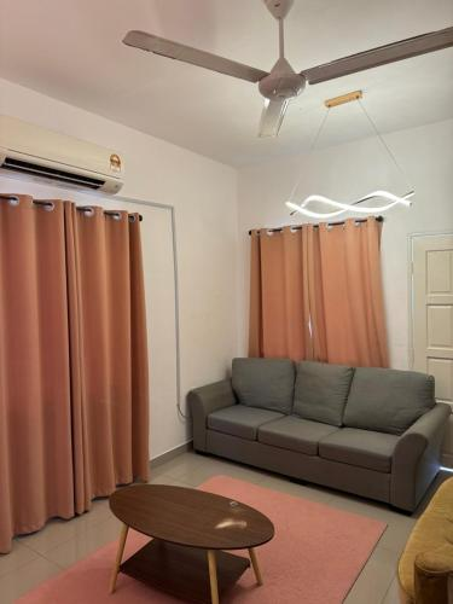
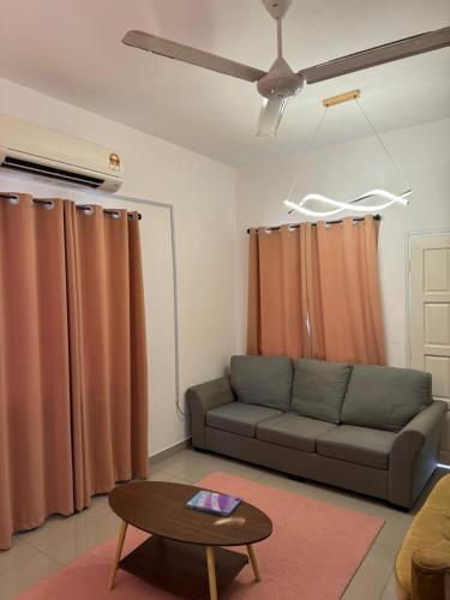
+ video game case (214, 502)
